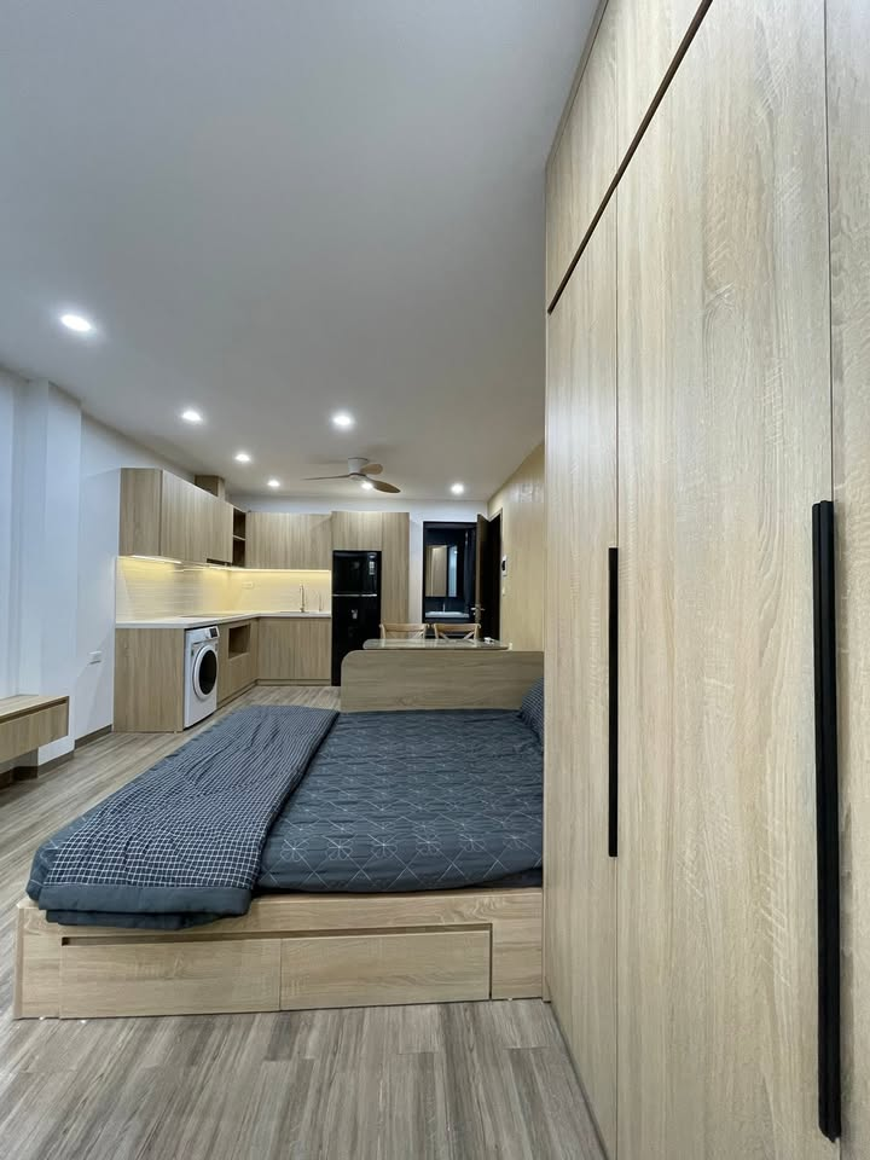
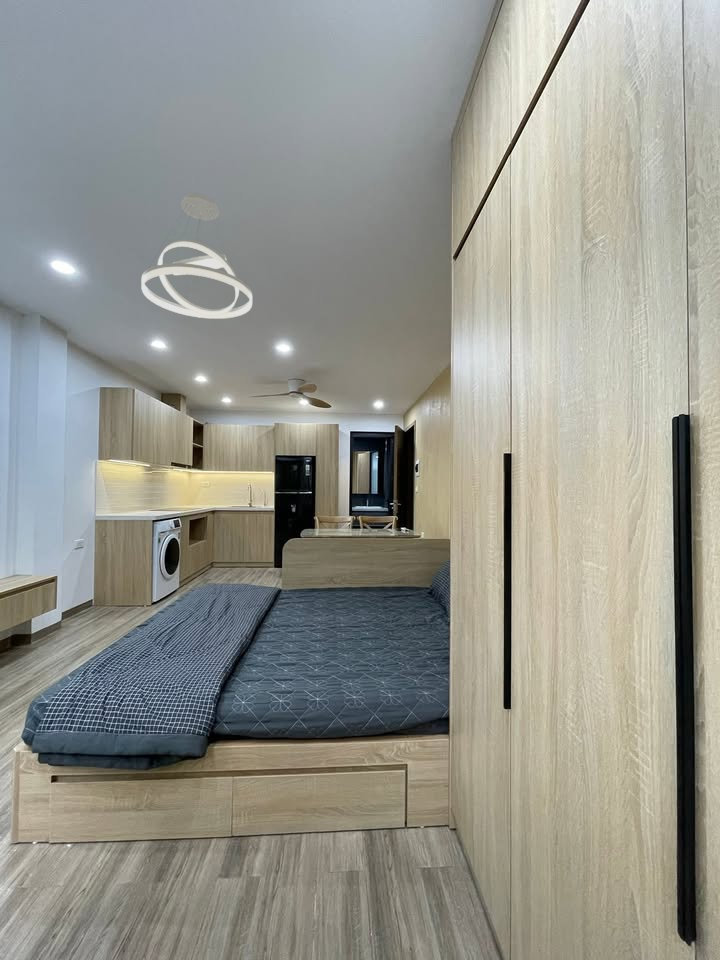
+ pendant light (200, 256)
